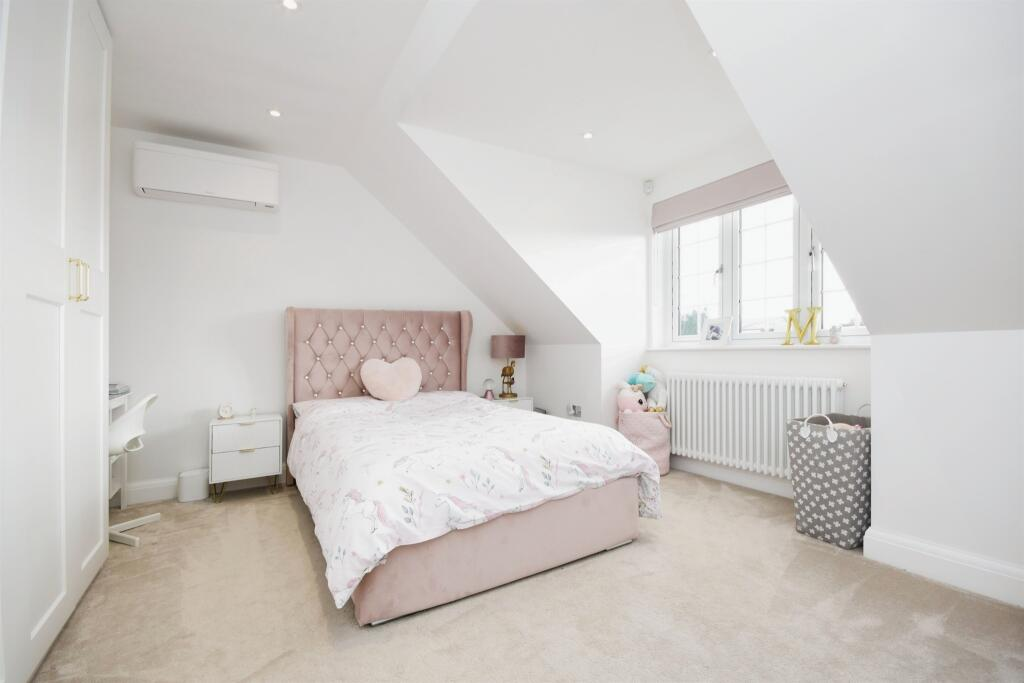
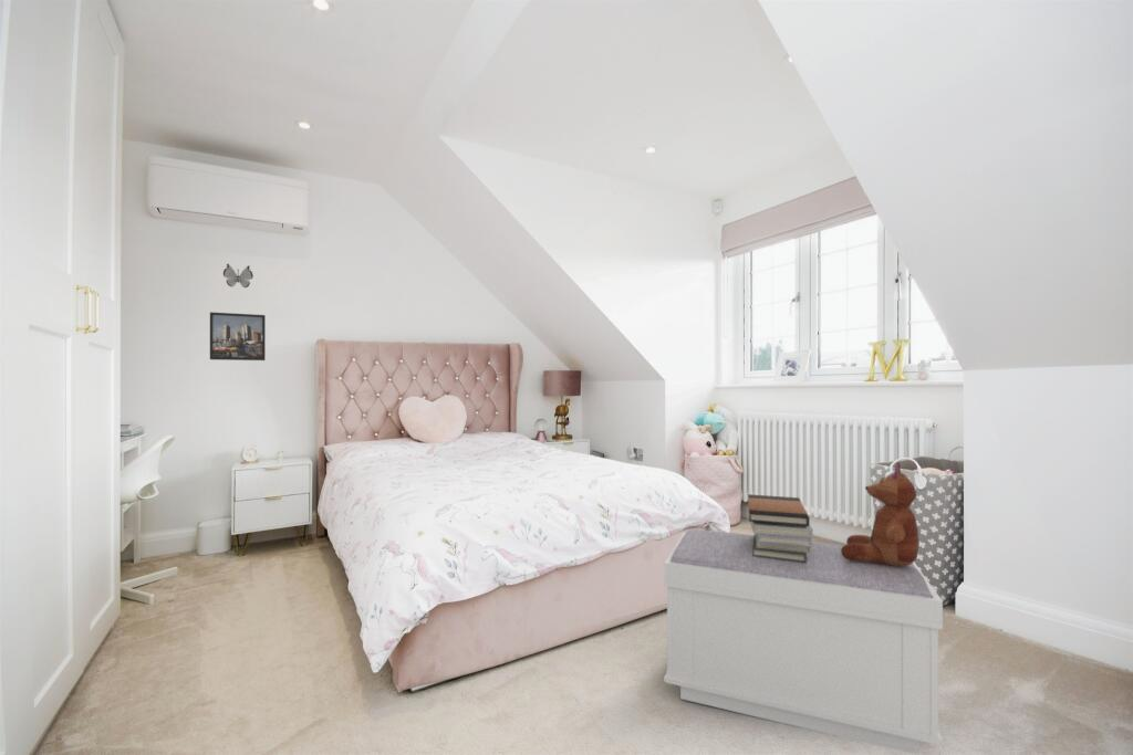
+ toy (880, 511)
+ bench (789, 622)
+ book stack (777, 525)
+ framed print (238, 336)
+ decorative butterfly (238, 275)
